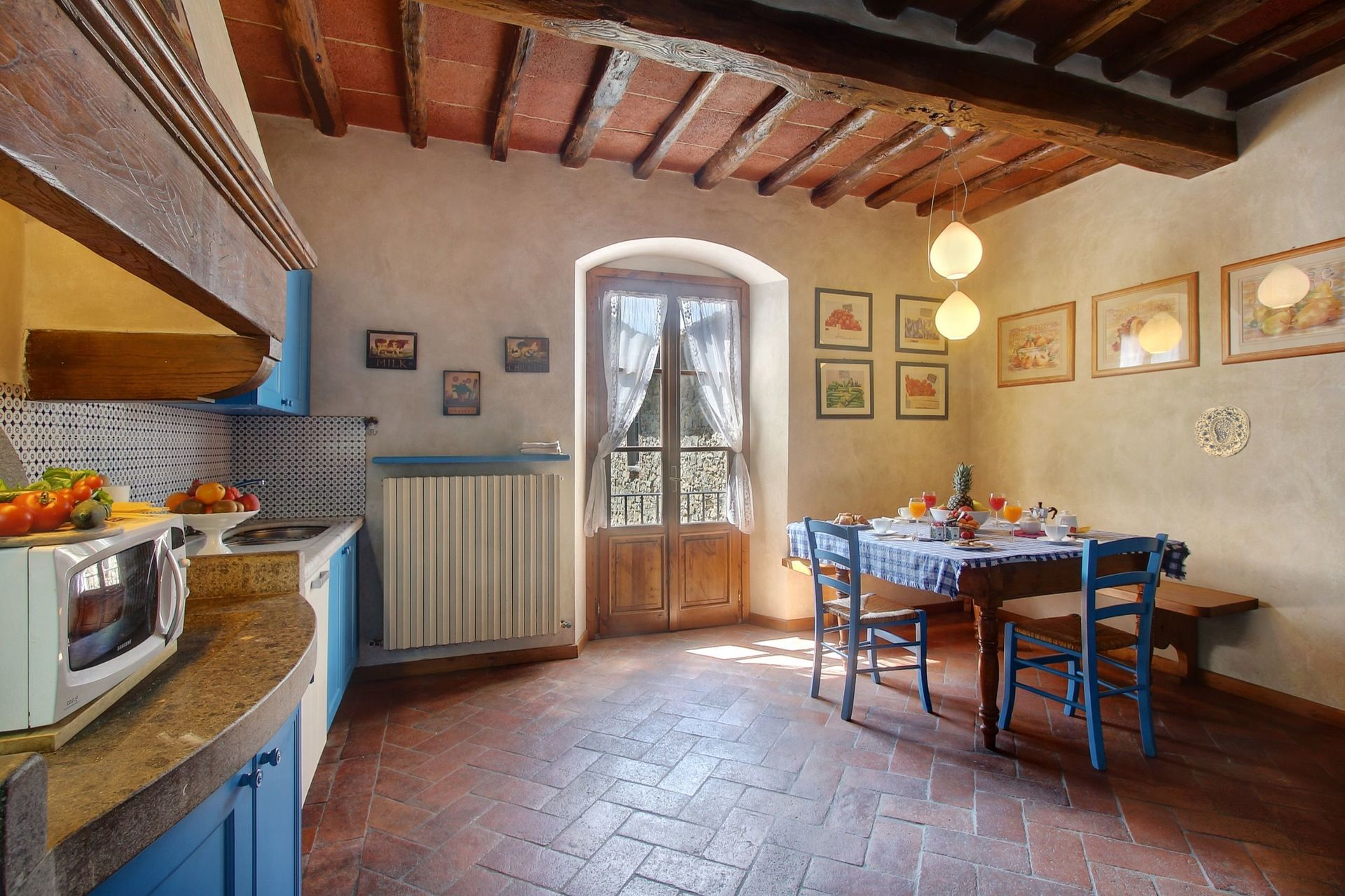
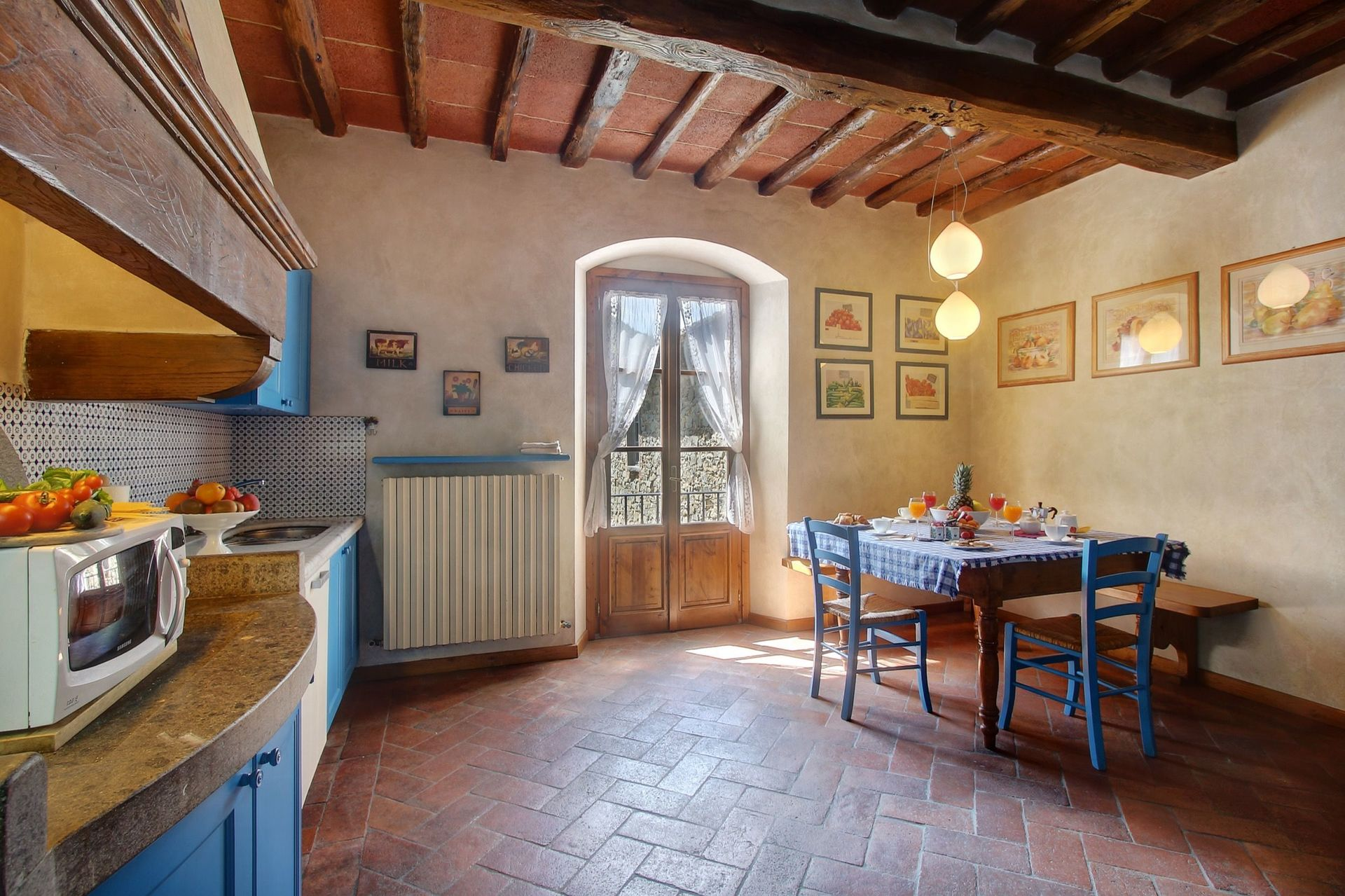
- decorative plate (1222, 432)
